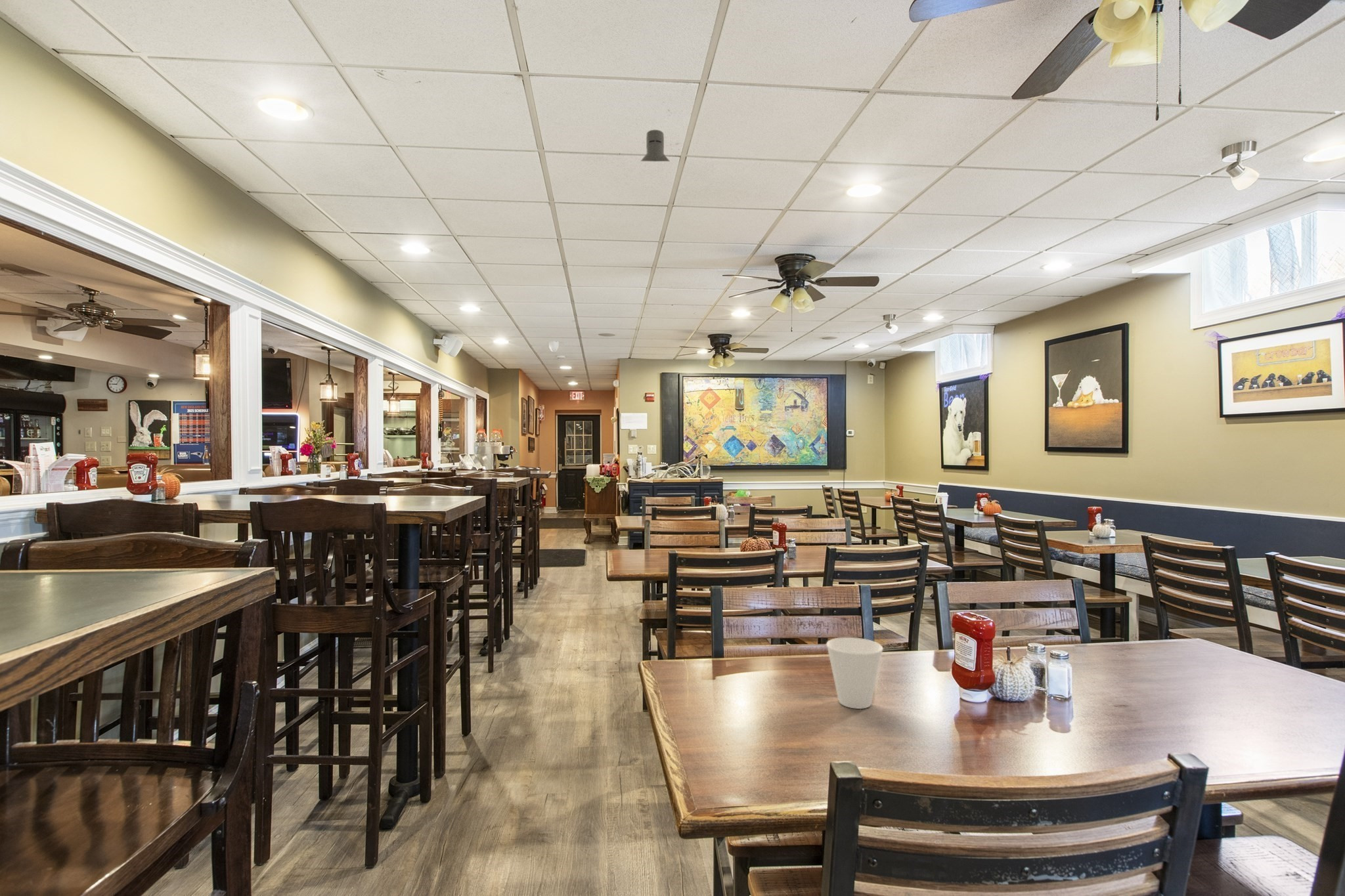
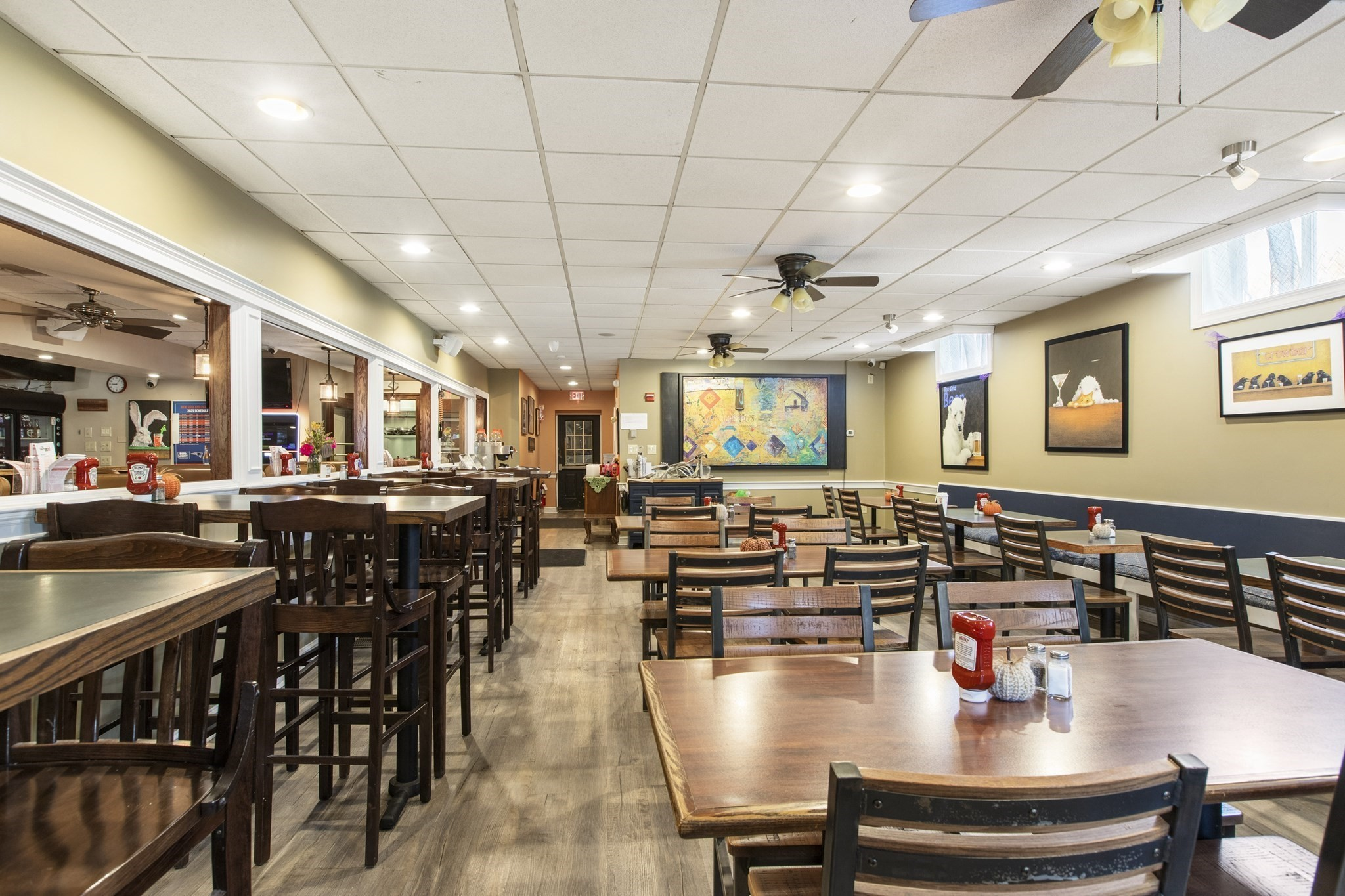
- knight helmet (655, 150)
- cup (854, 673)
